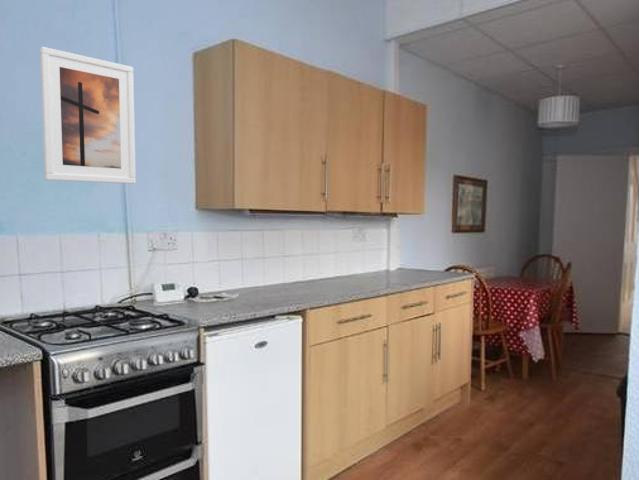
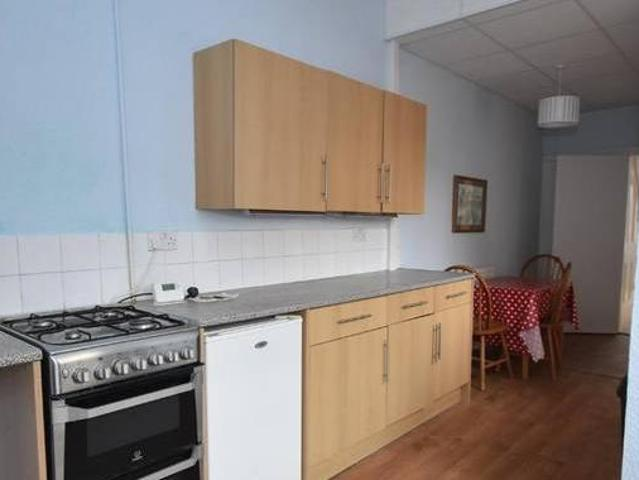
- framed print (91, 120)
